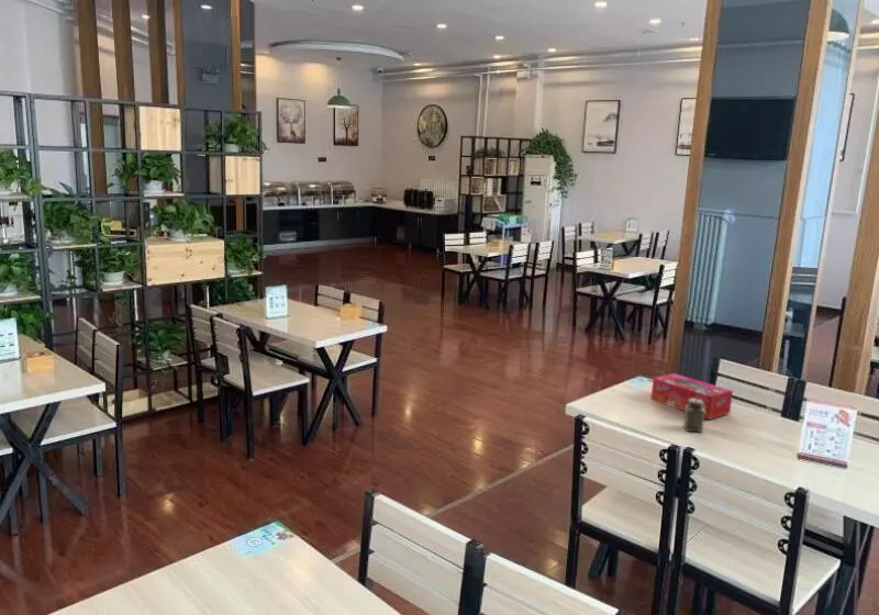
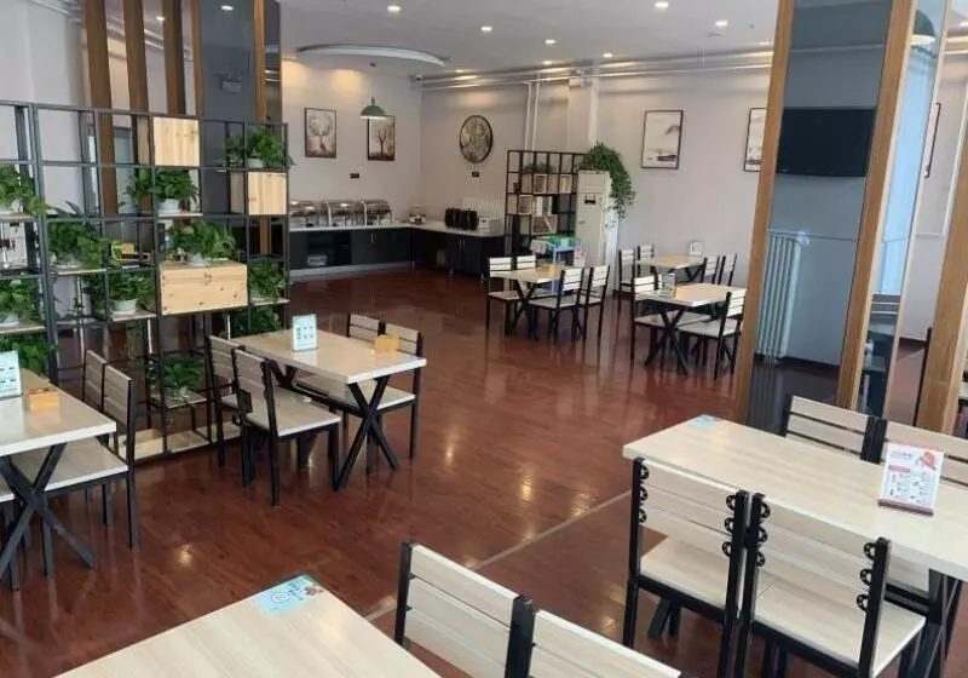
- tissue box (690, 394)
- salt shaker (694, 414)
